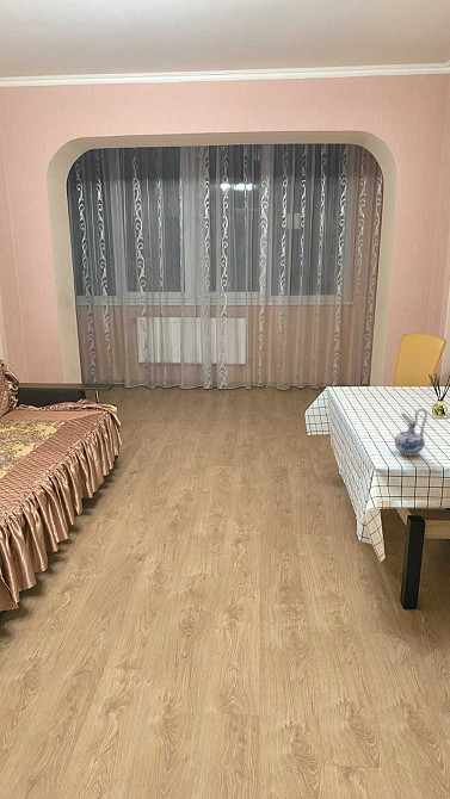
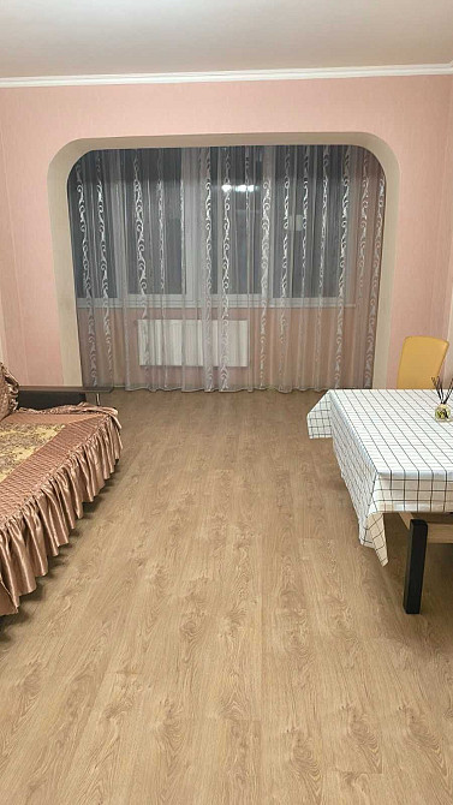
- ceramic pitcher (411, 431)
